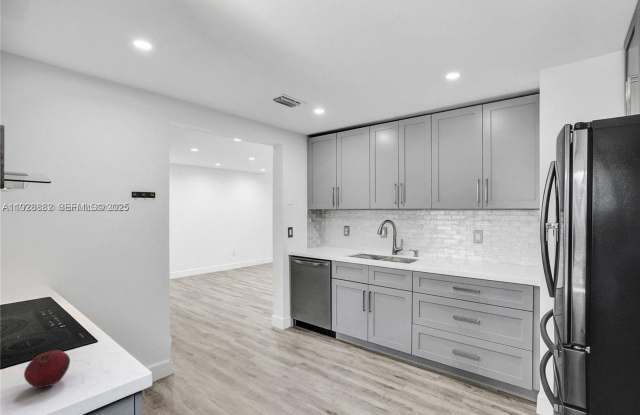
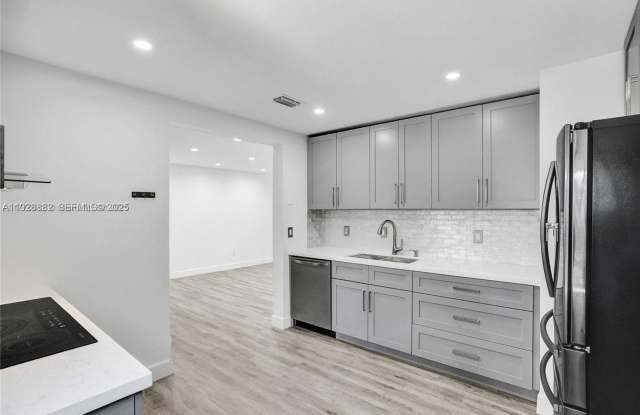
- fruit (47, 367)
